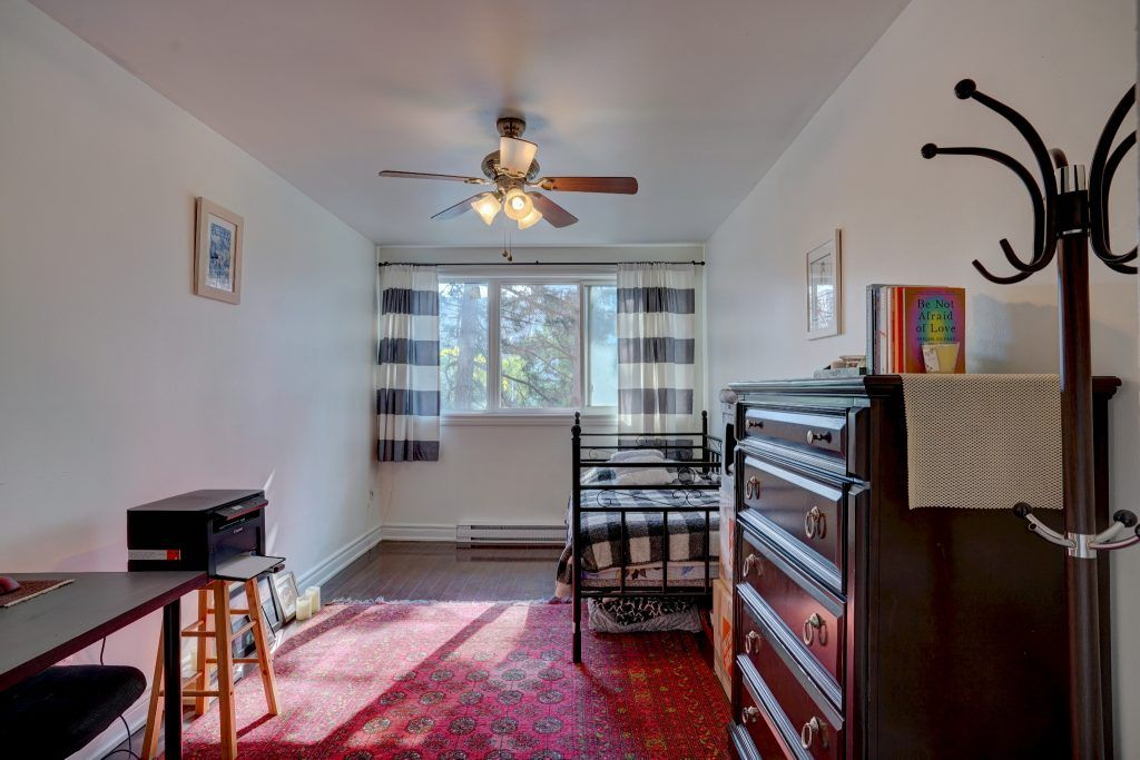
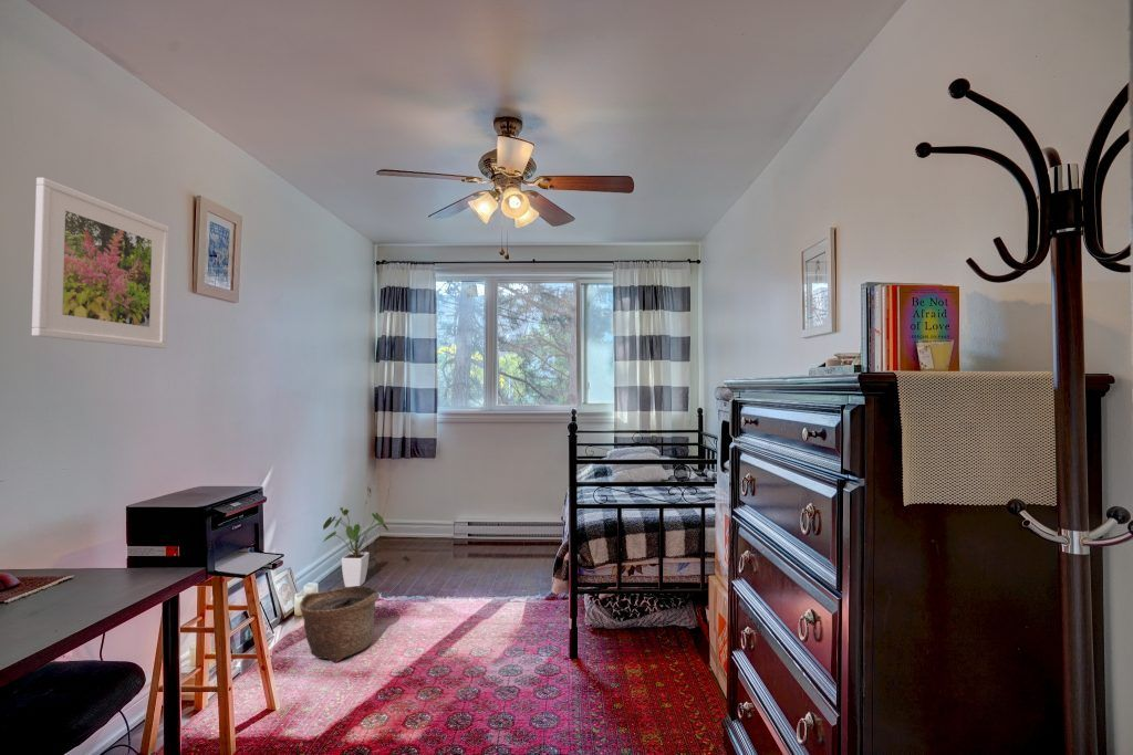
+ basket (339, 619)
+ house plant (356, 545)
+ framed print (110, 273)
